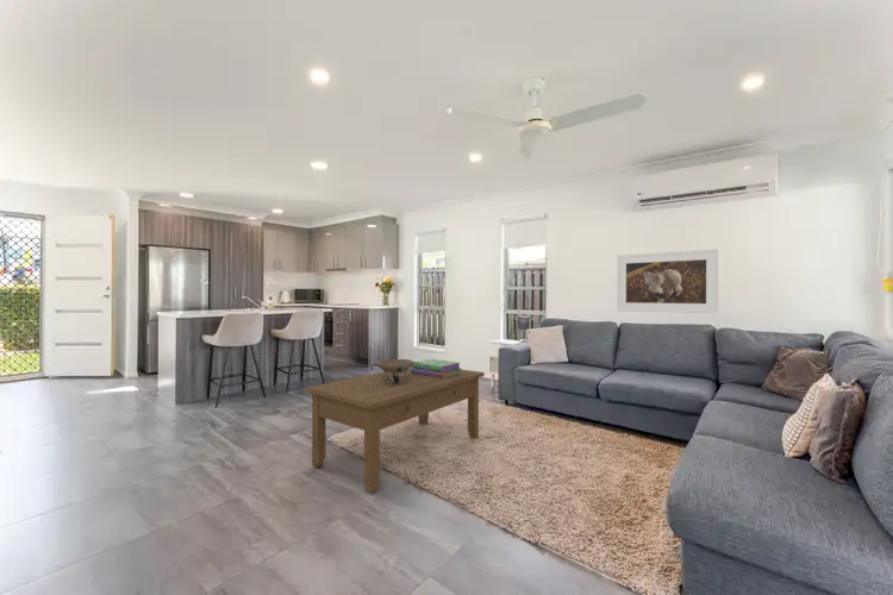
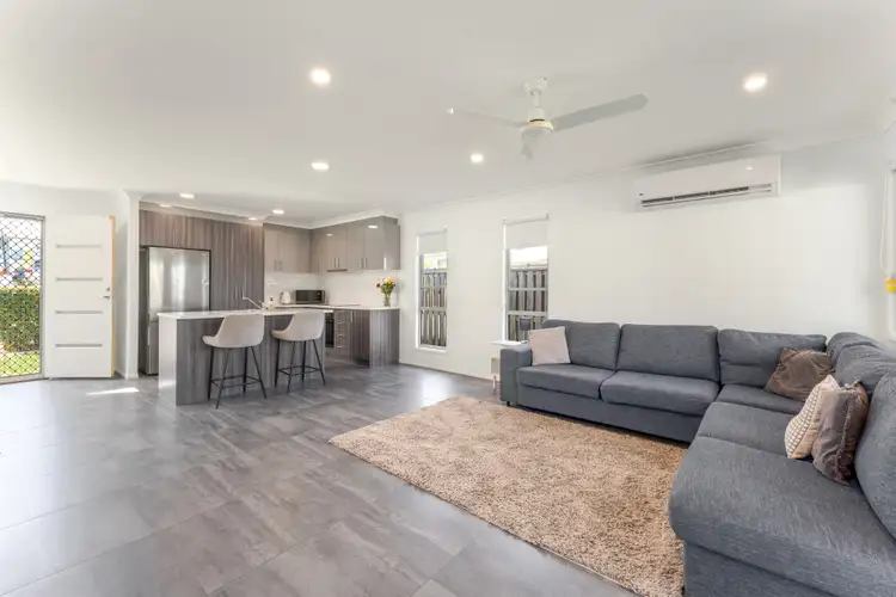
- decorative bowl (395, 371)
- coffee table (402, 414)
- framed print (663, 282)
- stack of books (436, 367)
